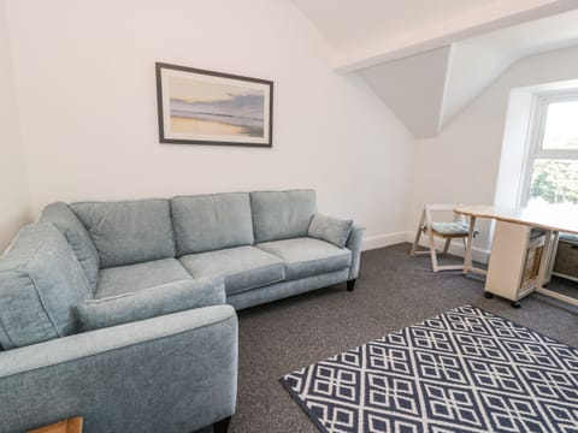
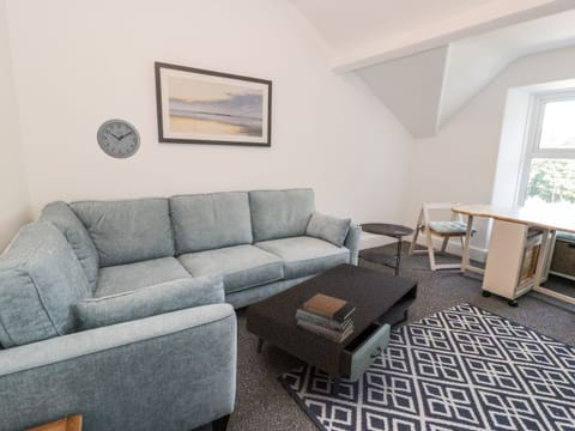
+ book stack (325, 315)
+ wall clock (119, 139)
+ side table (383, 255)
+ coffee table (351, 317)
